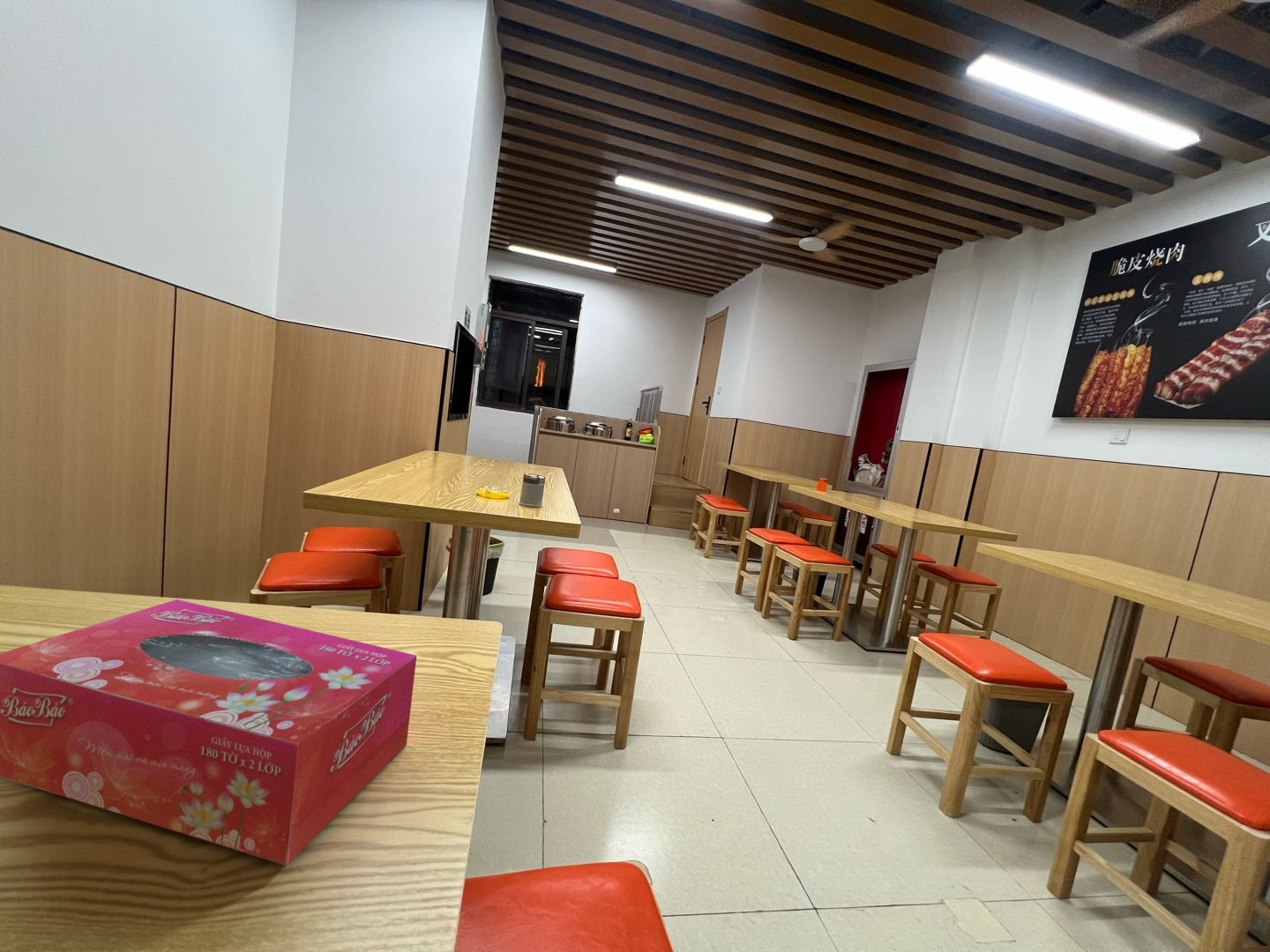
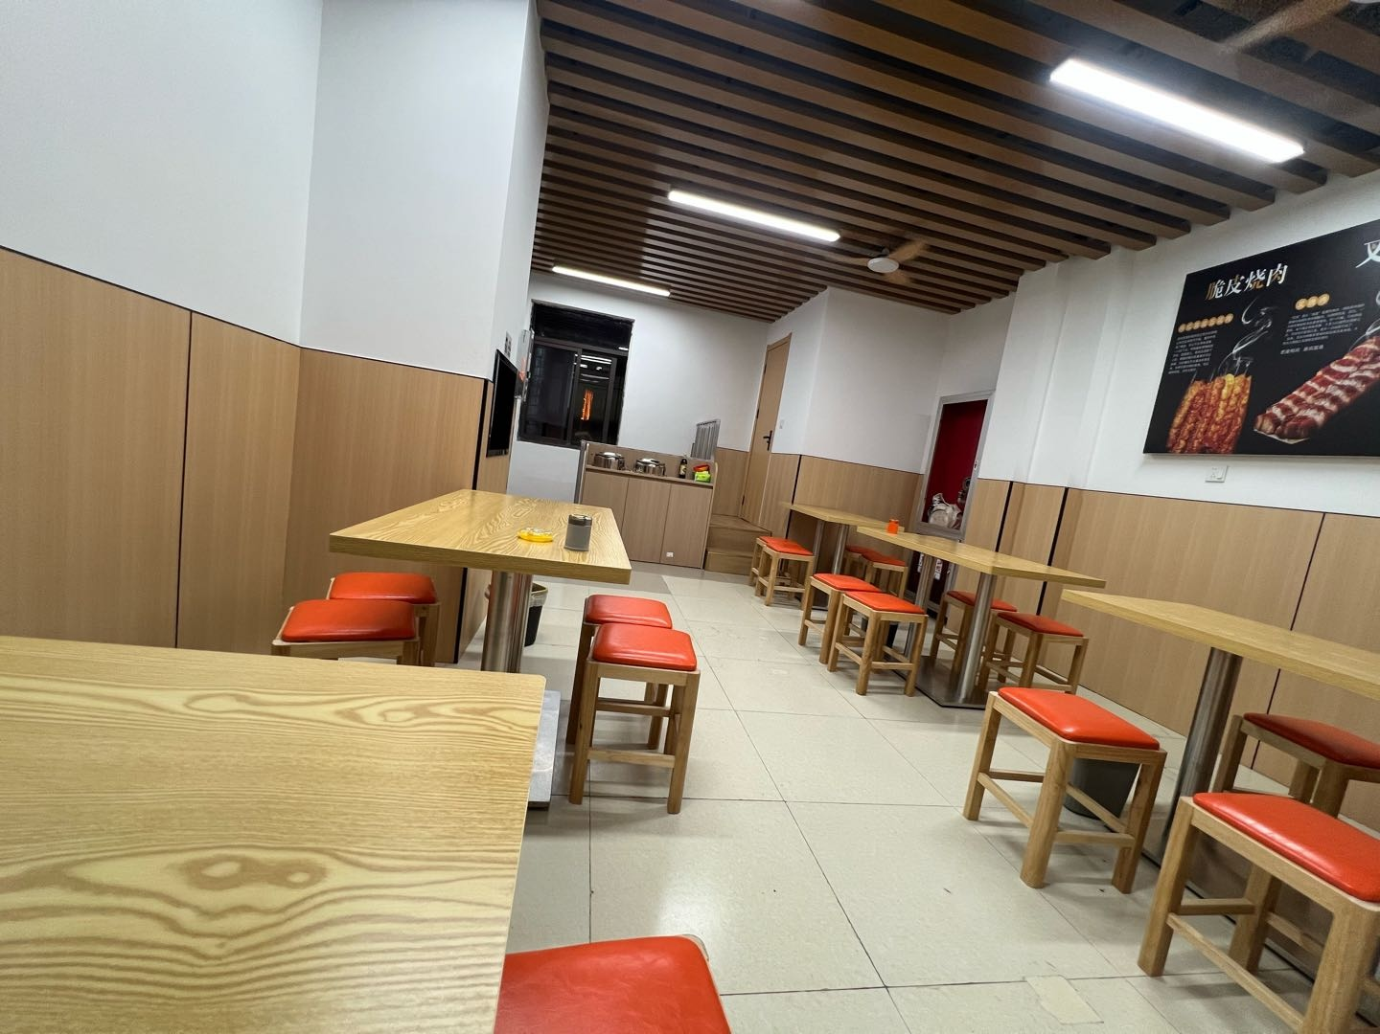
- tissue box (221, 707)
